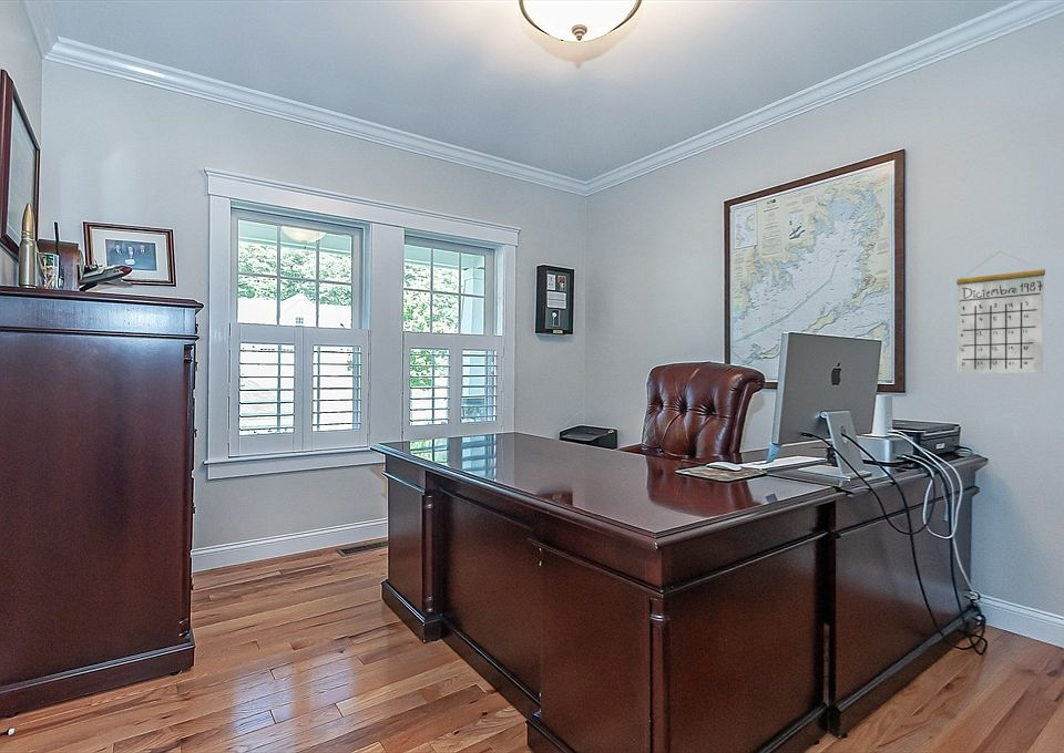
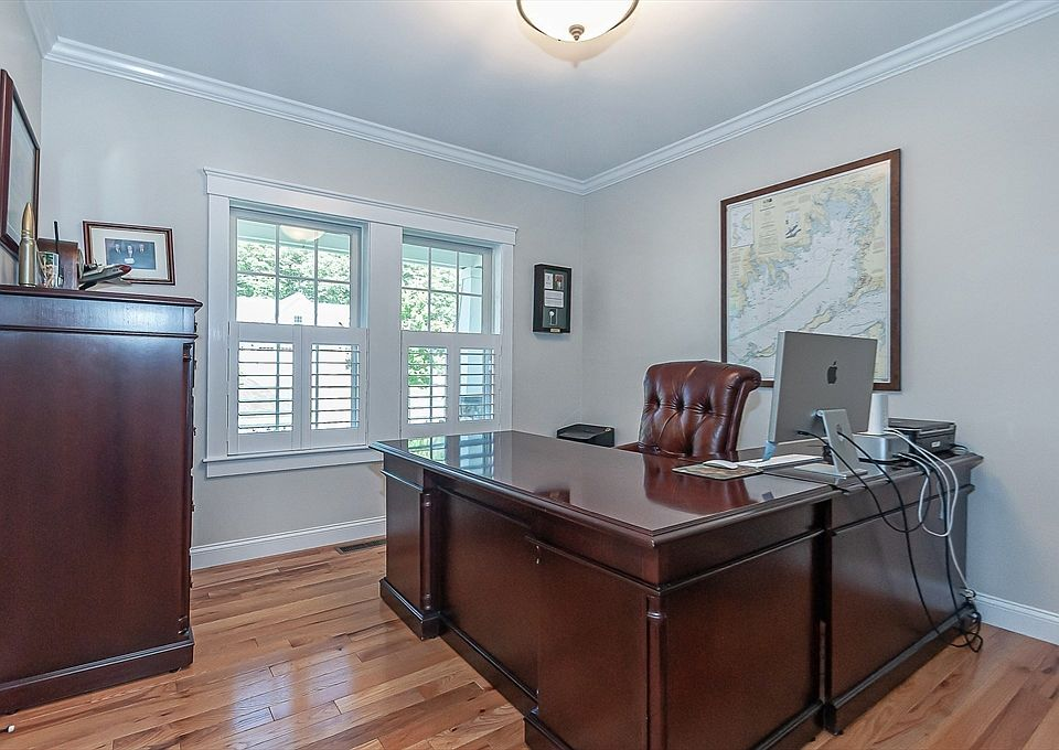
- calendar (998, 311)
